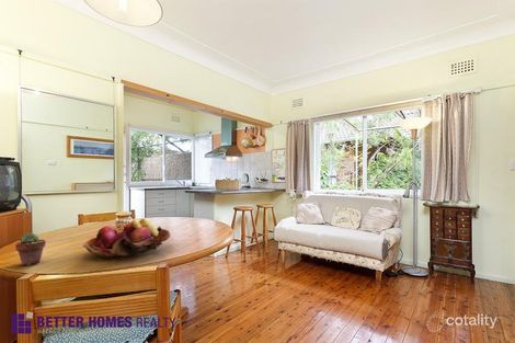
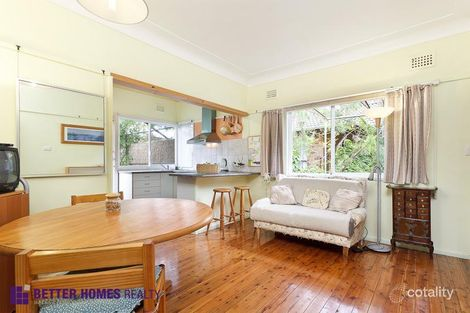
- fruit basket (131, 236)
- potted succulent (31, 248)
